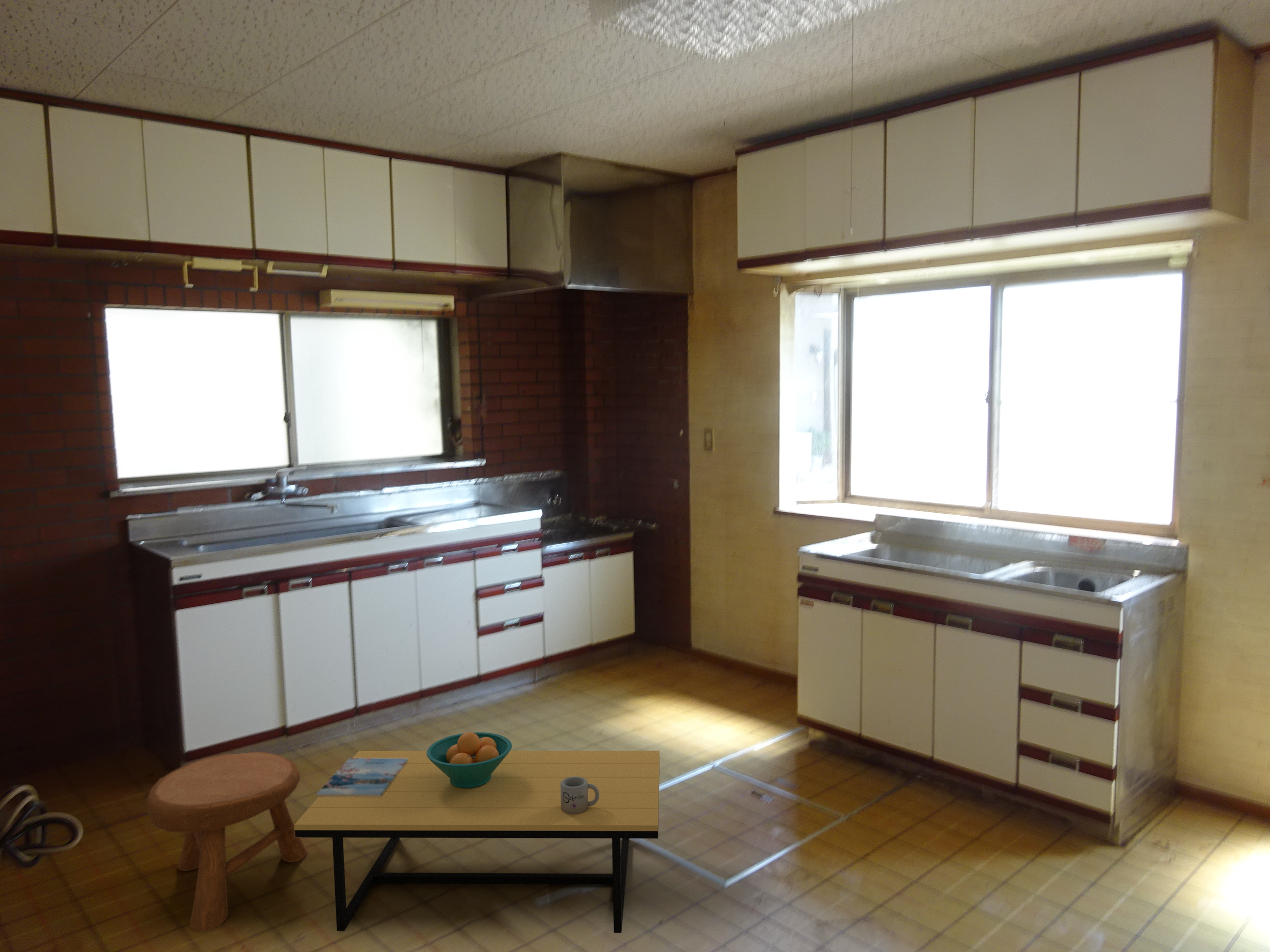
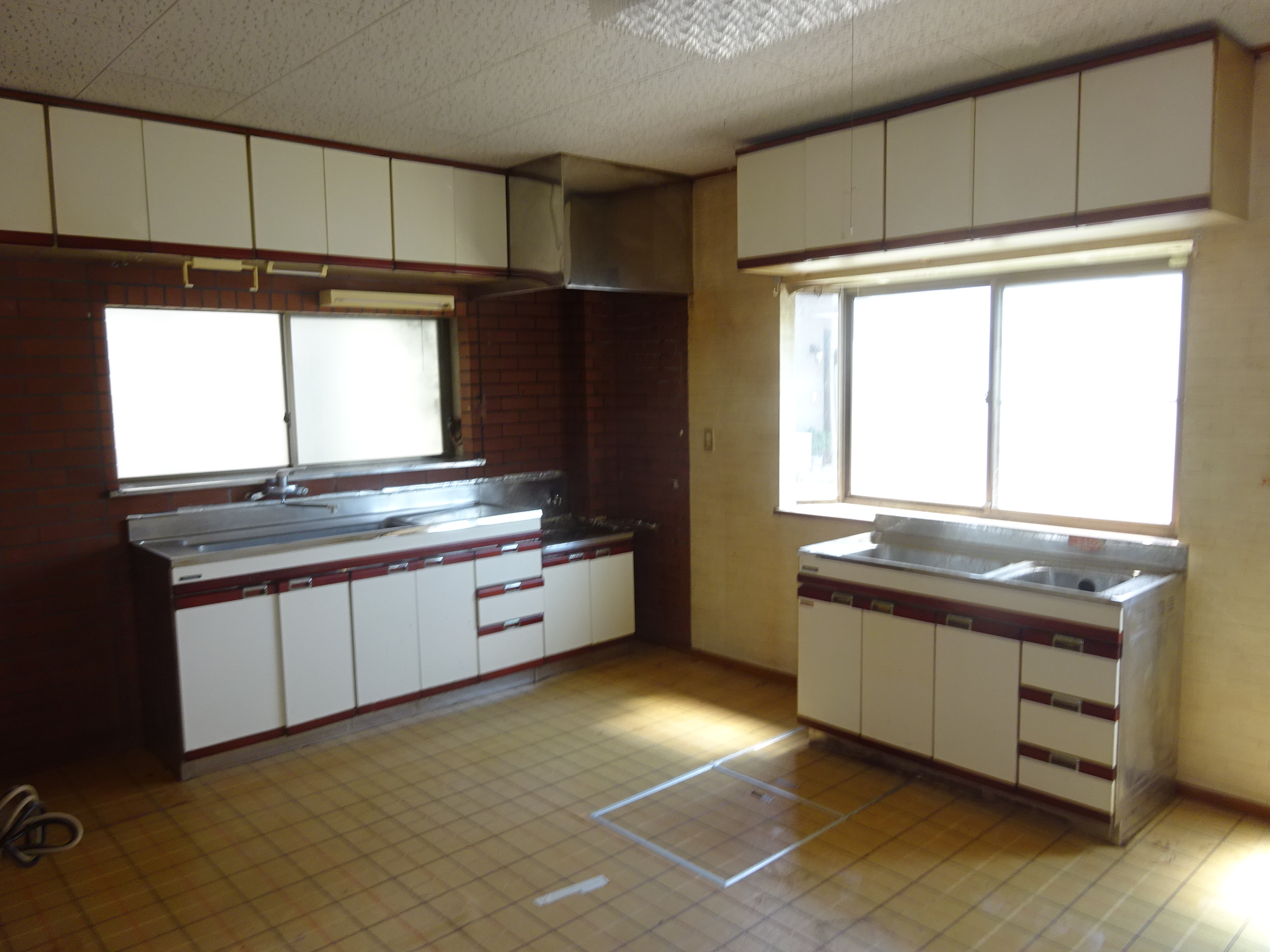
- stool (225, 834)
- fruit bowl (469, 756)
- mug (580, 794)
- magazine (364, 776)
- coffee table (494, 833)
